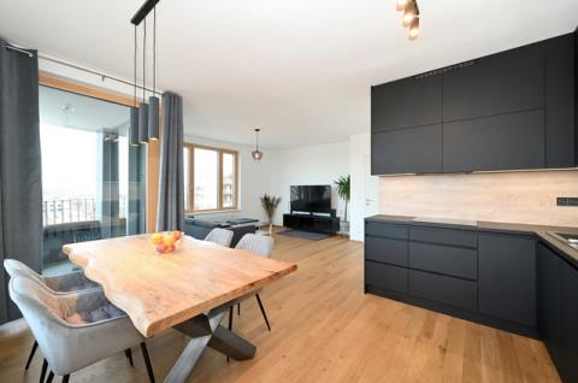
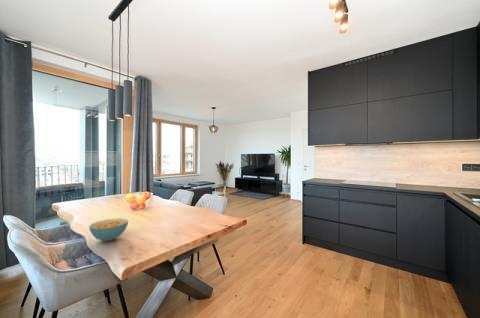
+ cereal bowl (109, 231)
